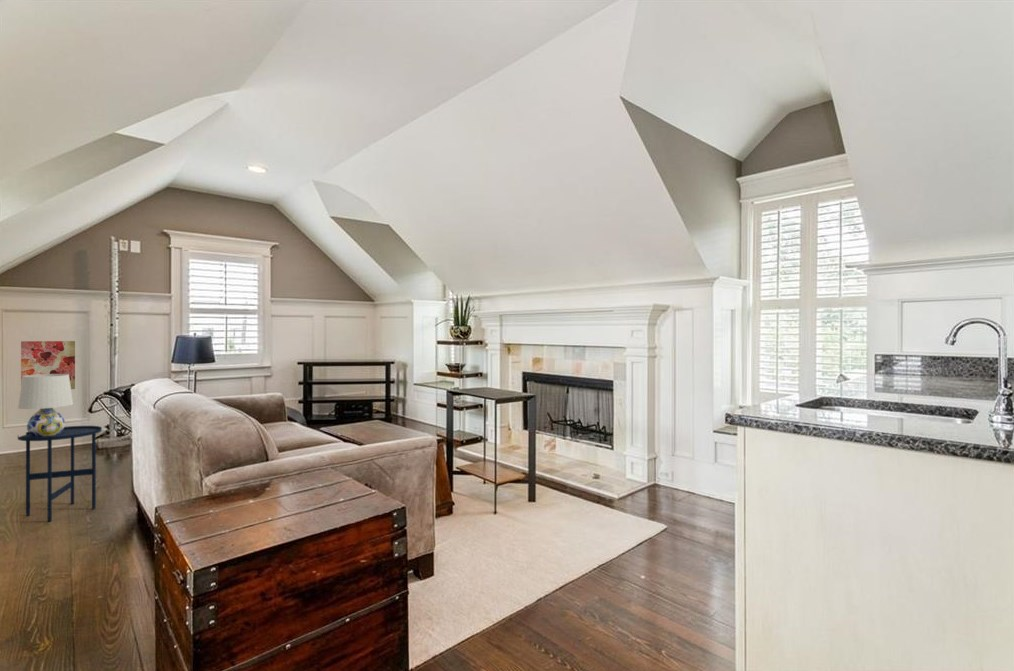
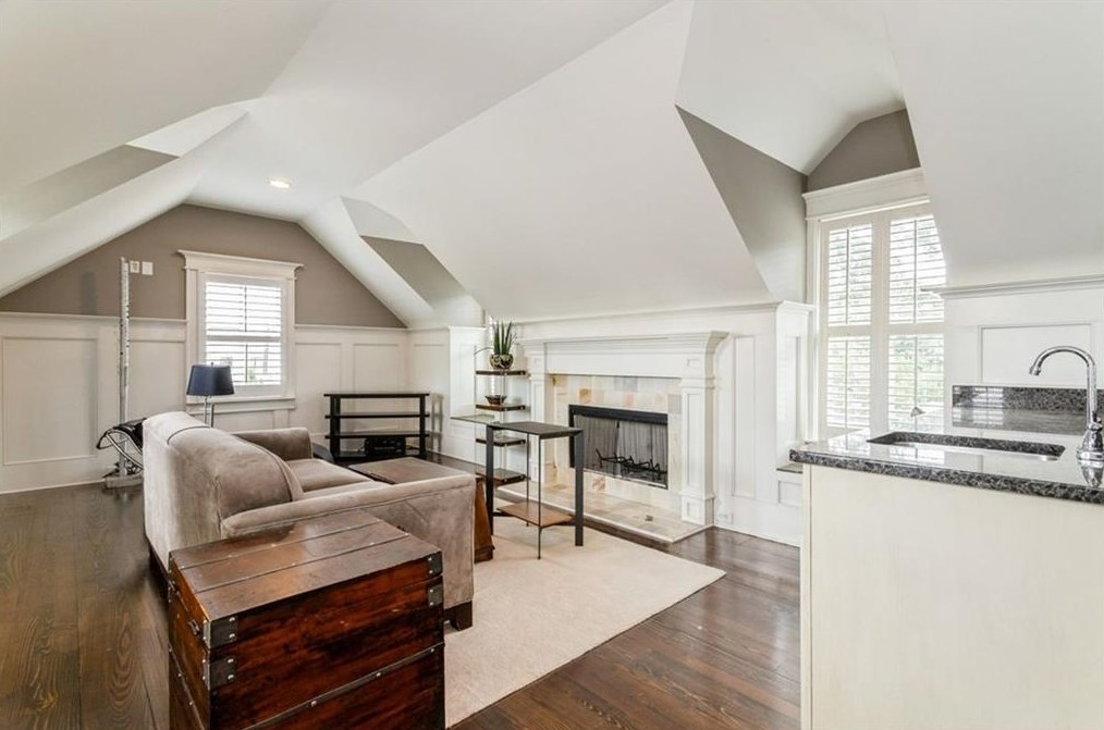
- wall art (48, 365)
- side table (61, 471)
- table lamp (46, 404)
